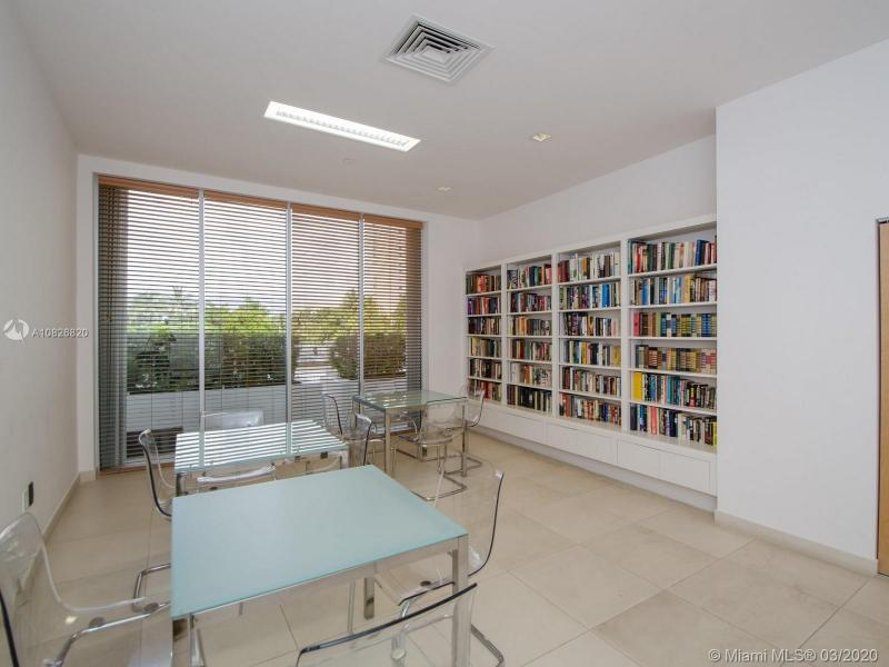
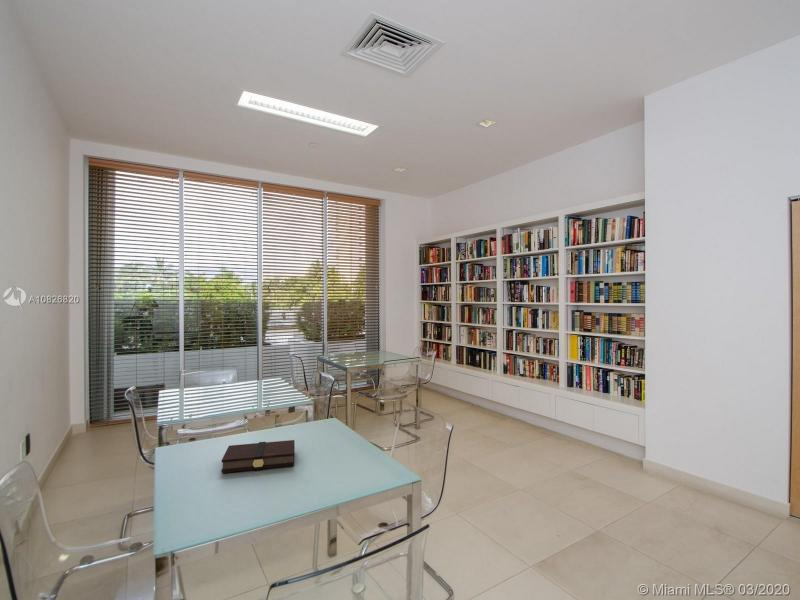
+ book (260, 455)
